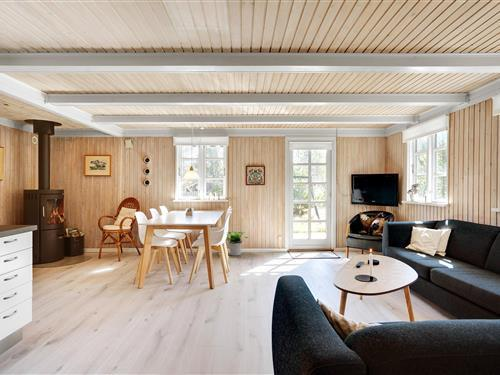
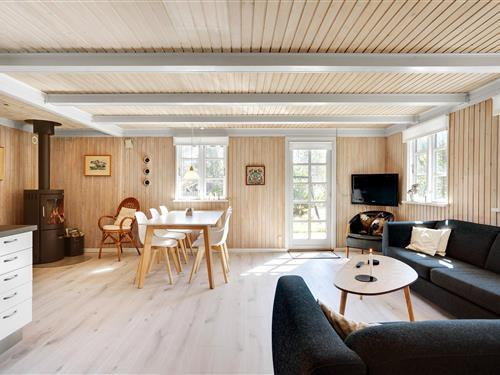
- potted plant (236, 243)
